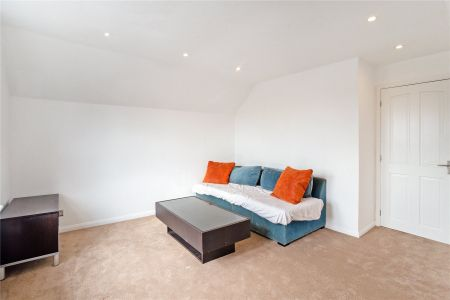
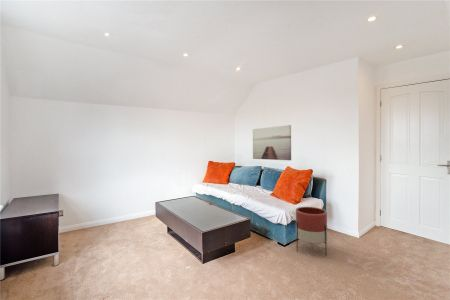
+ wall art (270, 143)
+ planter (311, 230)
